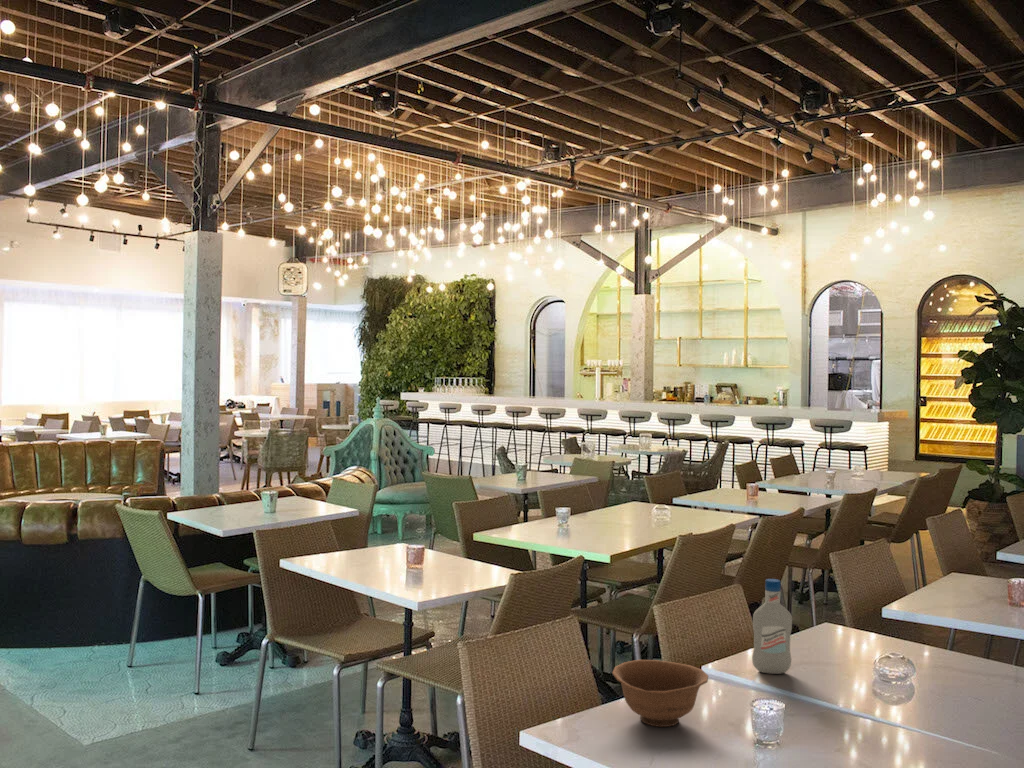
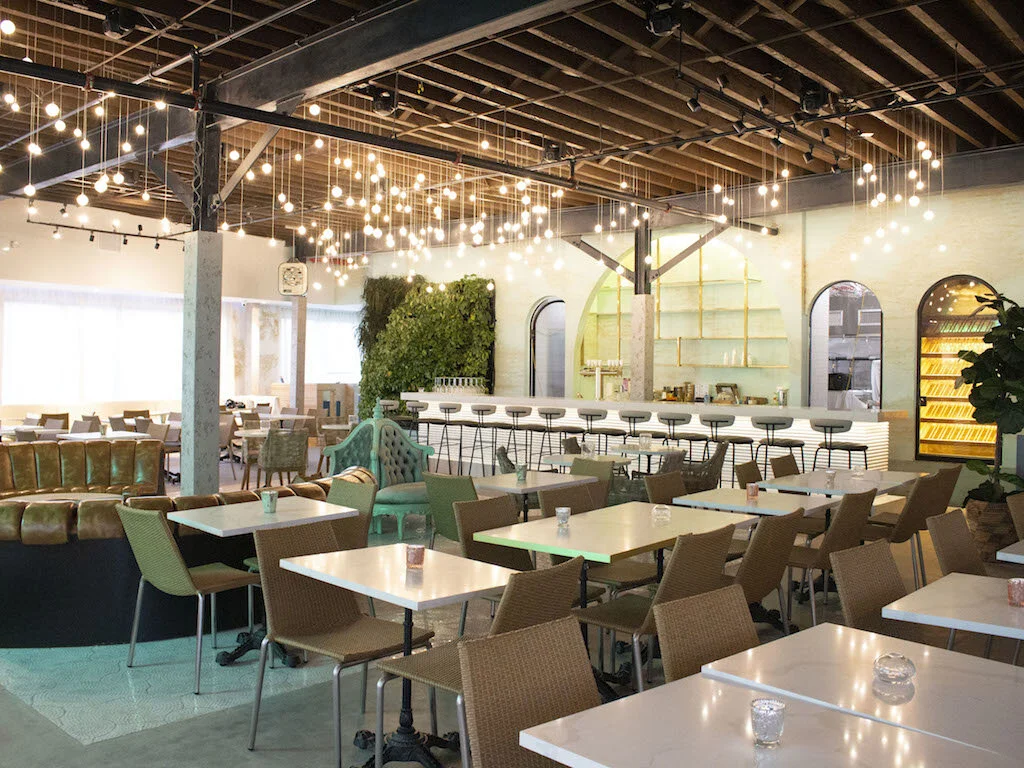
- bottle (772, 625)
- bowl (659, 696)
